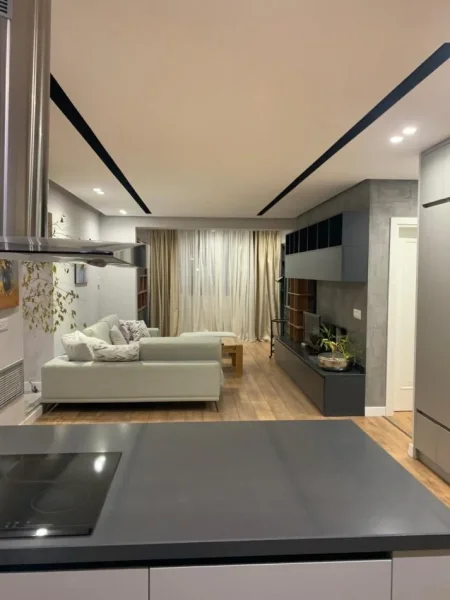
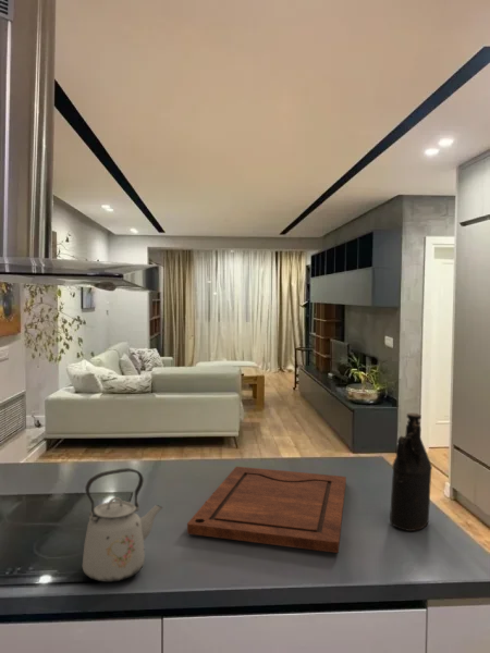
+ bottle (411, 468)
+ cutting board (277, 501)
+ kettle (125, 518)
